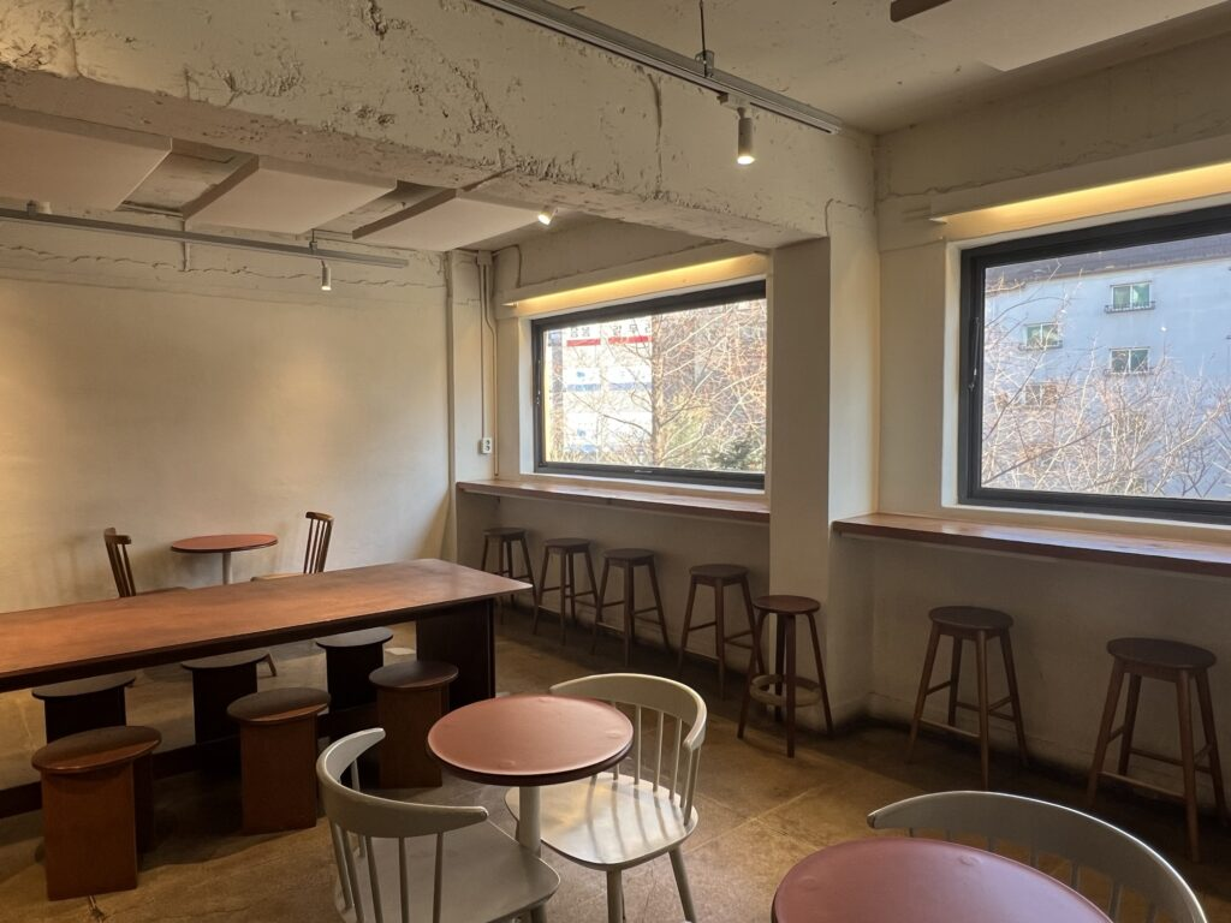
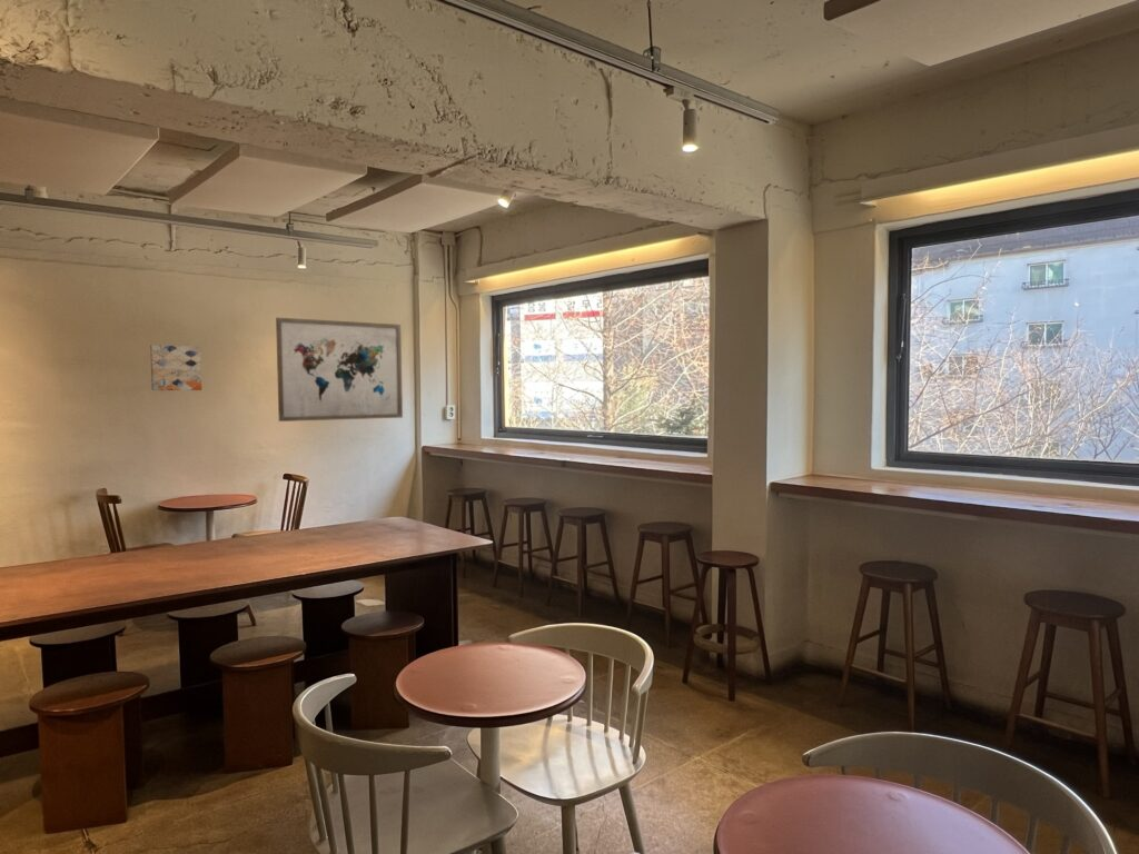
+ wall art (176, 368)
+ wall art (343, 370)
